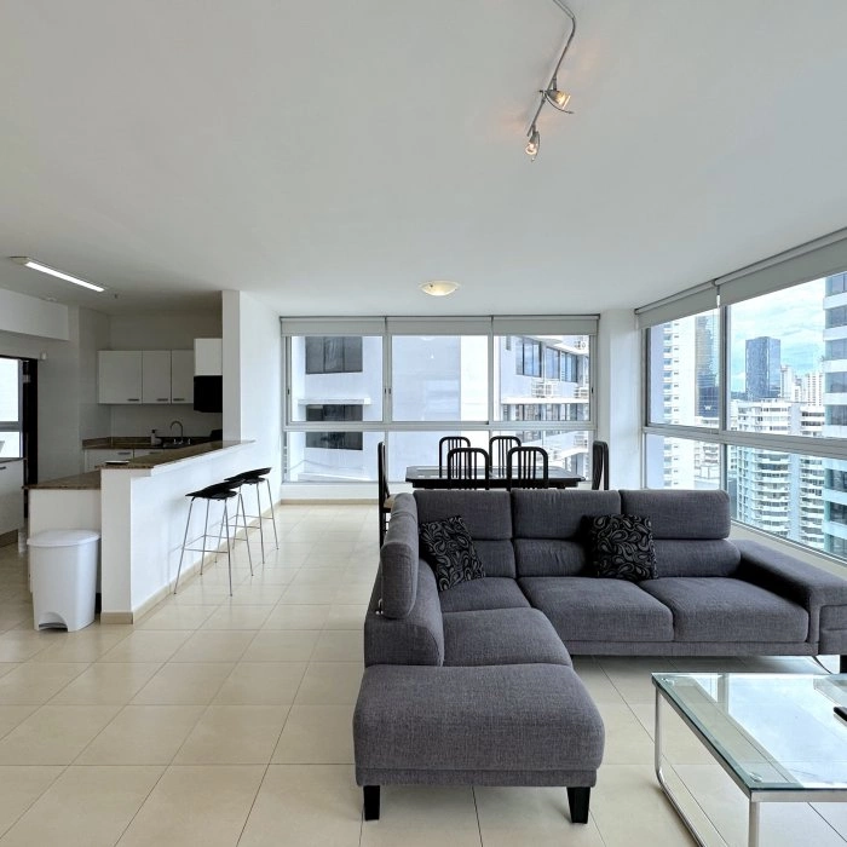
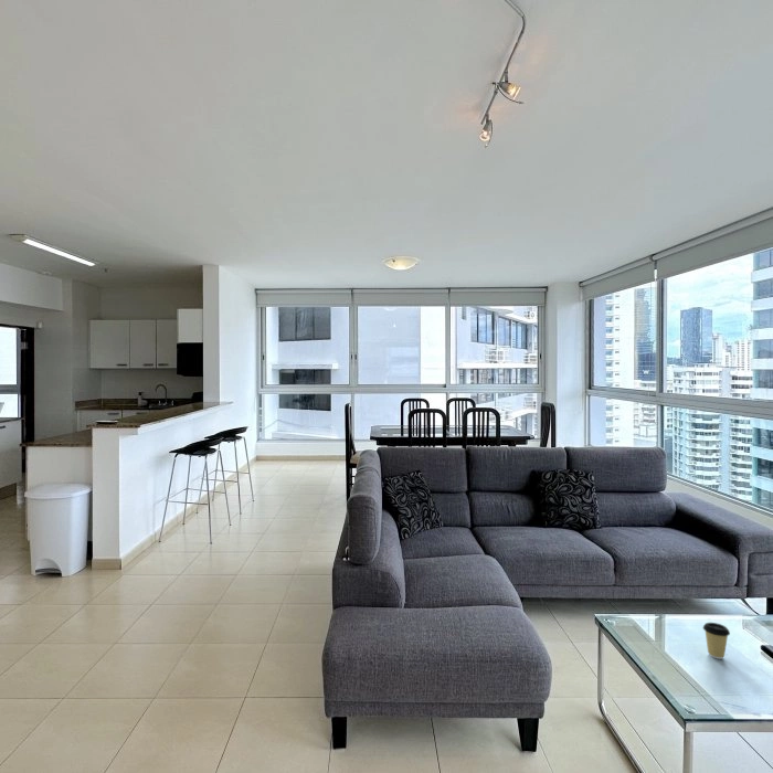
+ coffee cup (716, 640)
